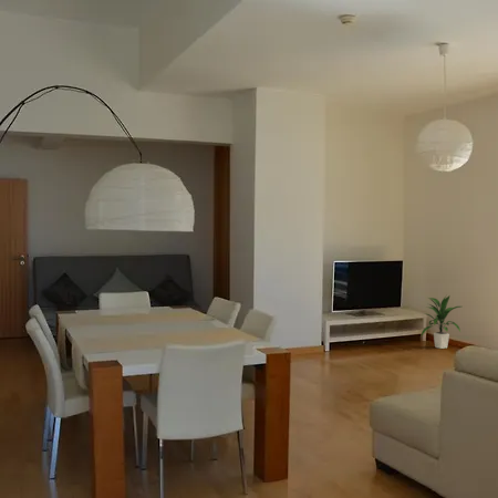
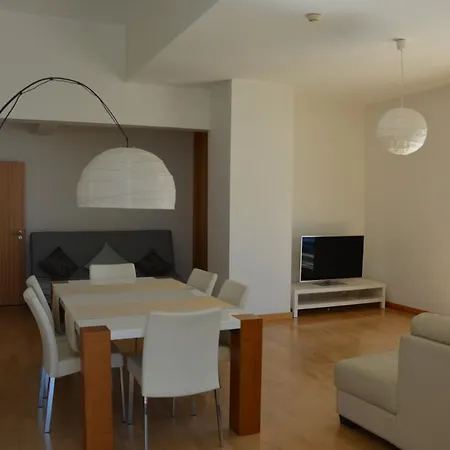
- indoor plant (439, 320)
